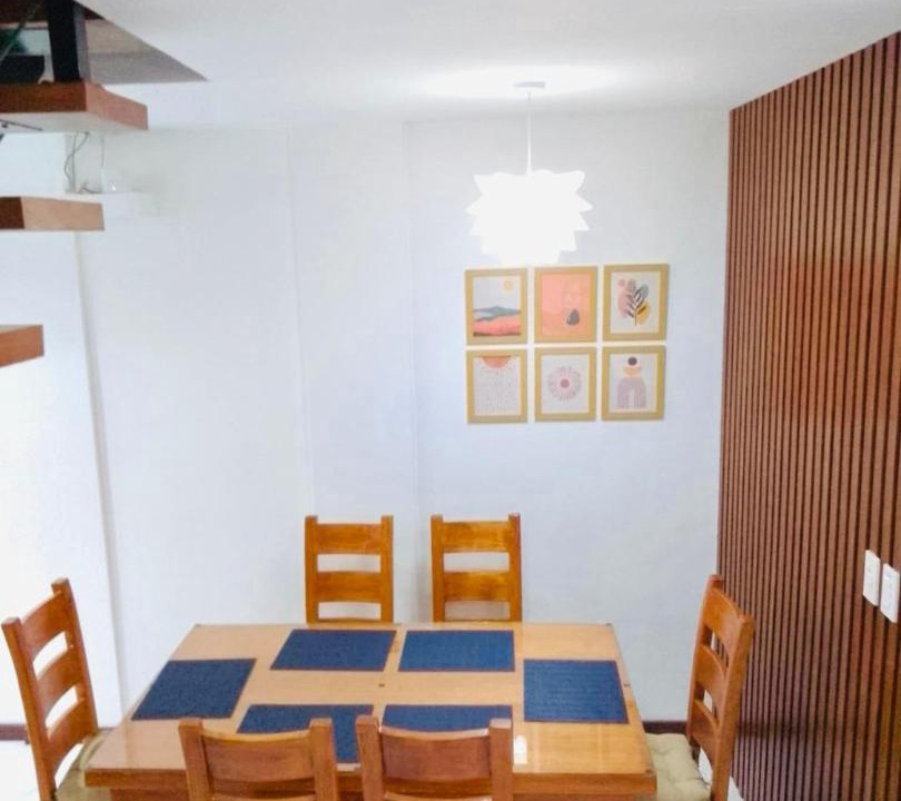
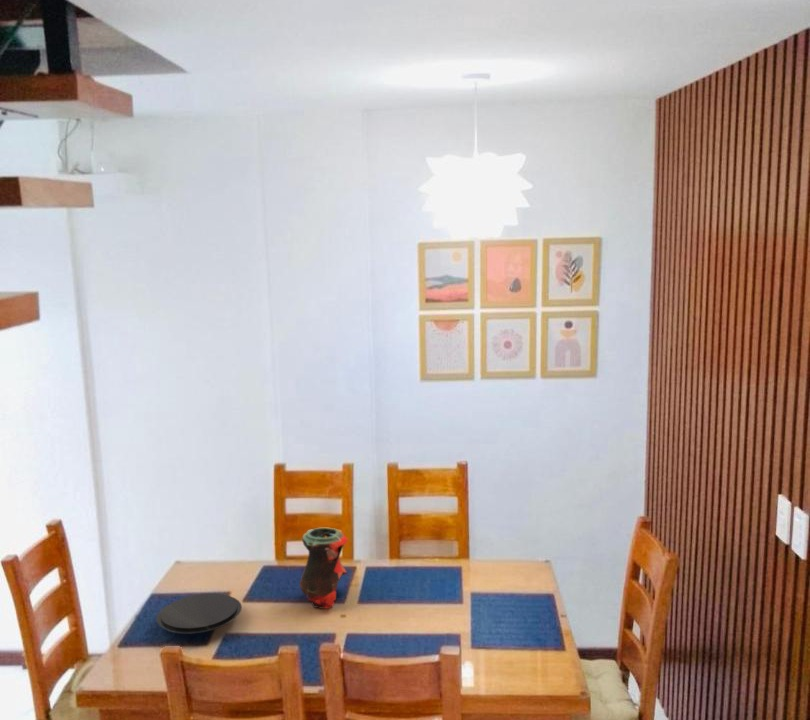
+ vase (322, 565)
+ plate (199, 617)
